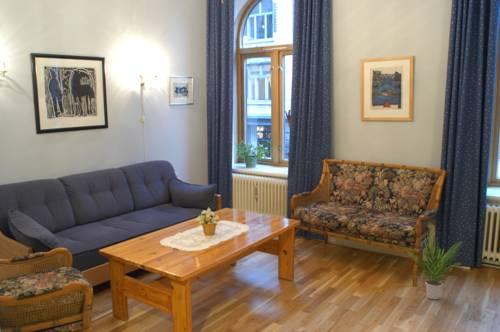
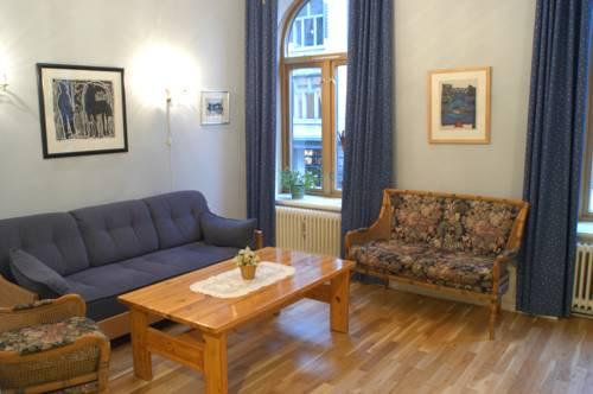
- potted plant (434, 268)
